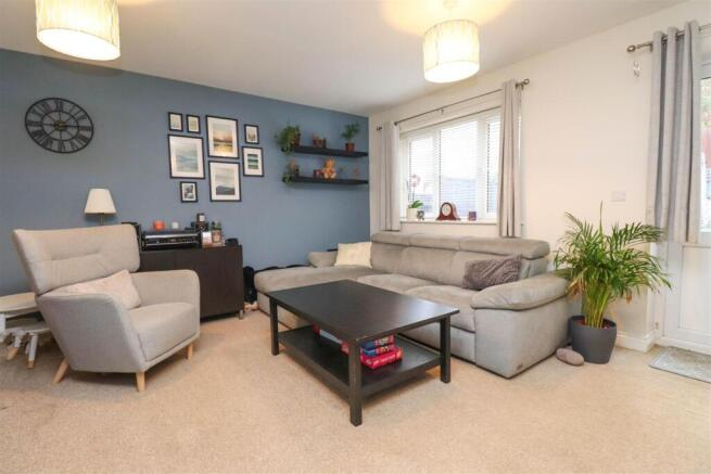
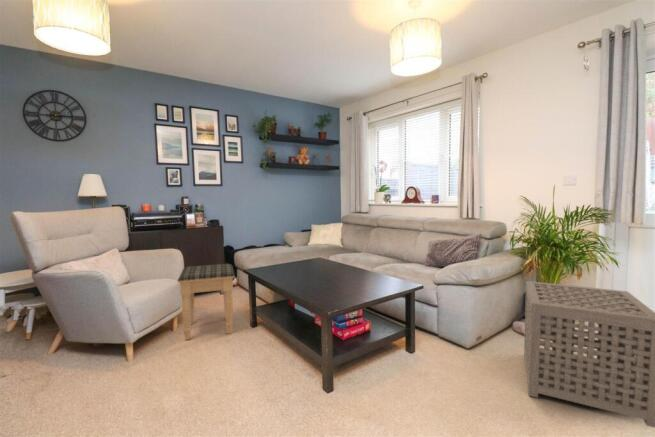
+ footstool (207, 291)
+ side table (580, 341)
